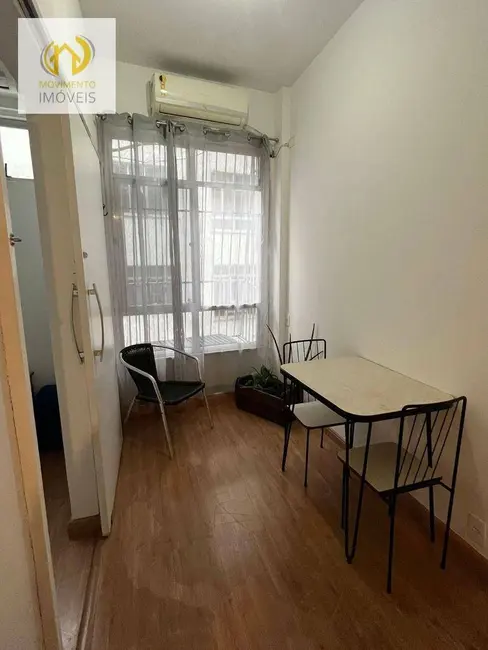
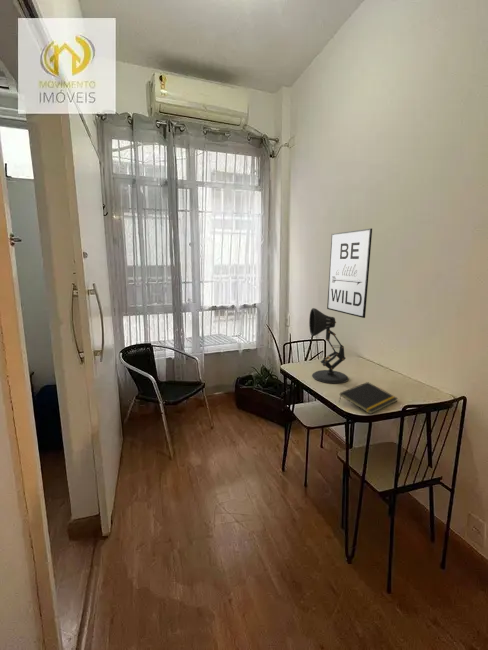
+ desk lamp (330, 343)
+ notepad (368, 396)
+ wall art (347, 273)
